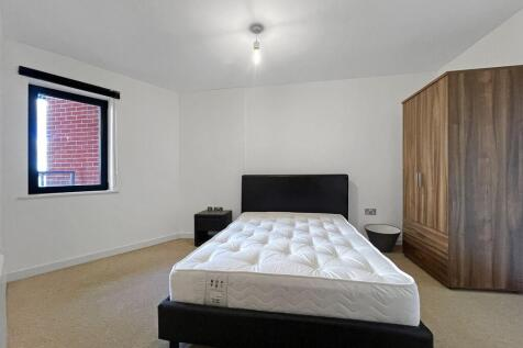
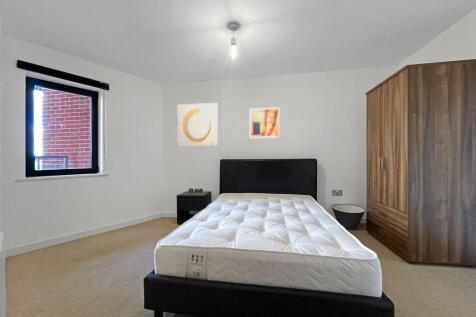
+ wall art (197, 125)
+ wall art (264, 123)
